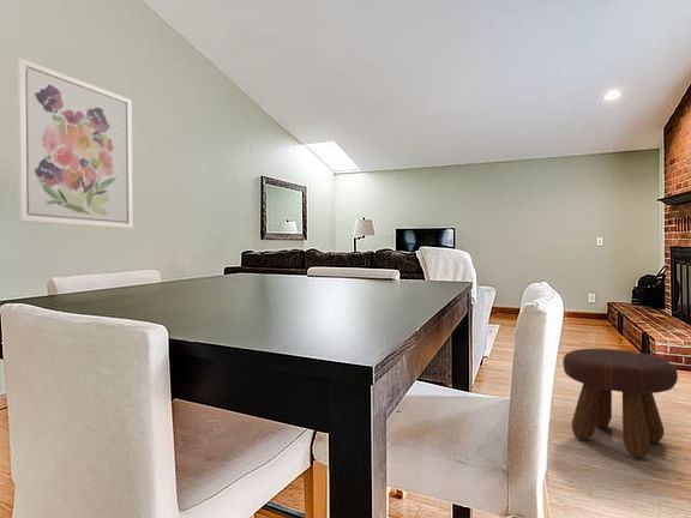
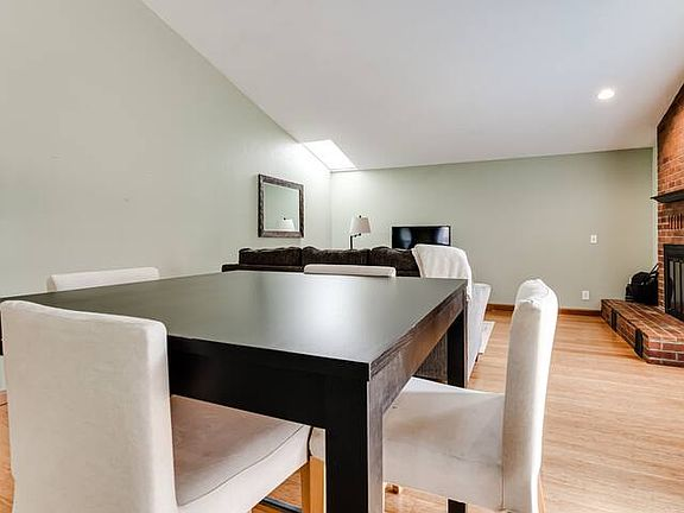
- wall art (80, 152)
- footstool (611, 398)
